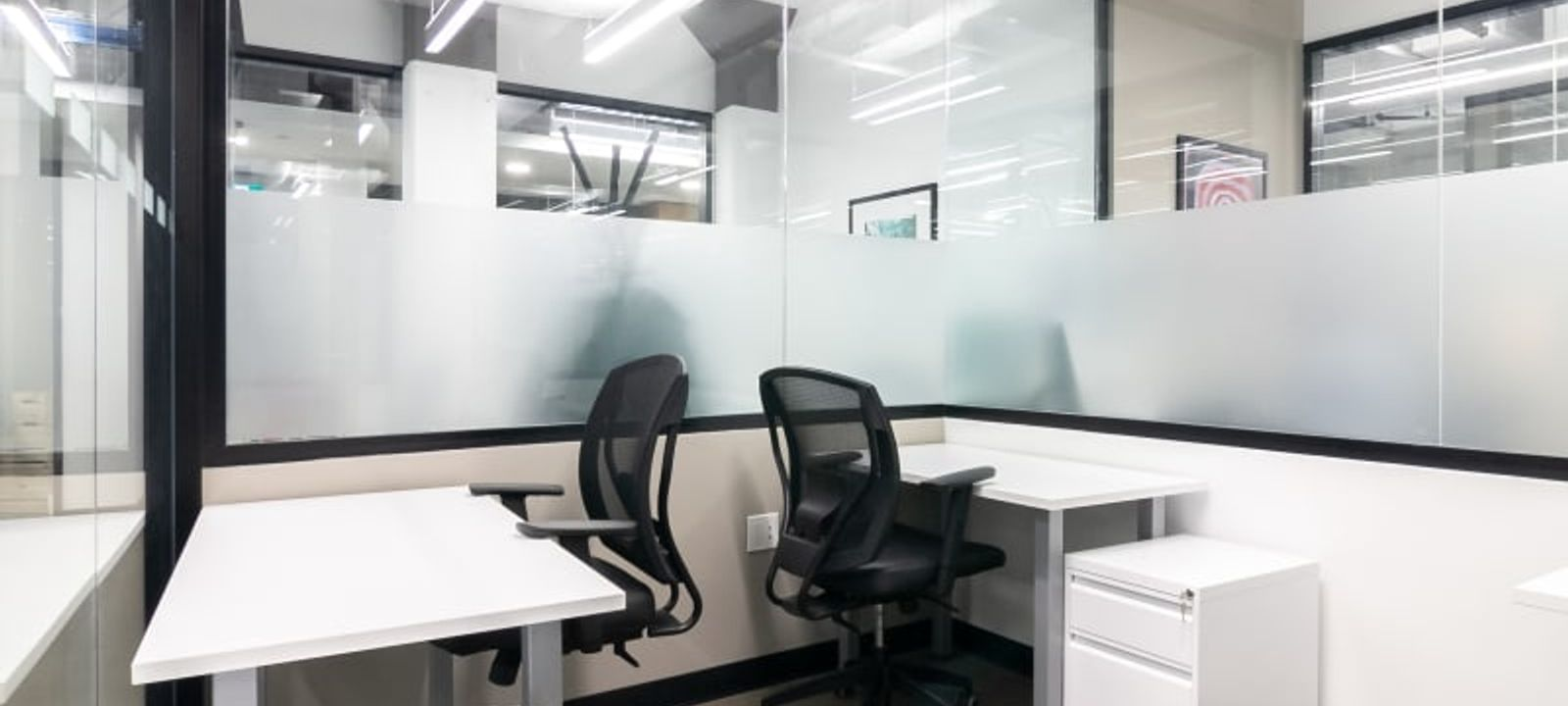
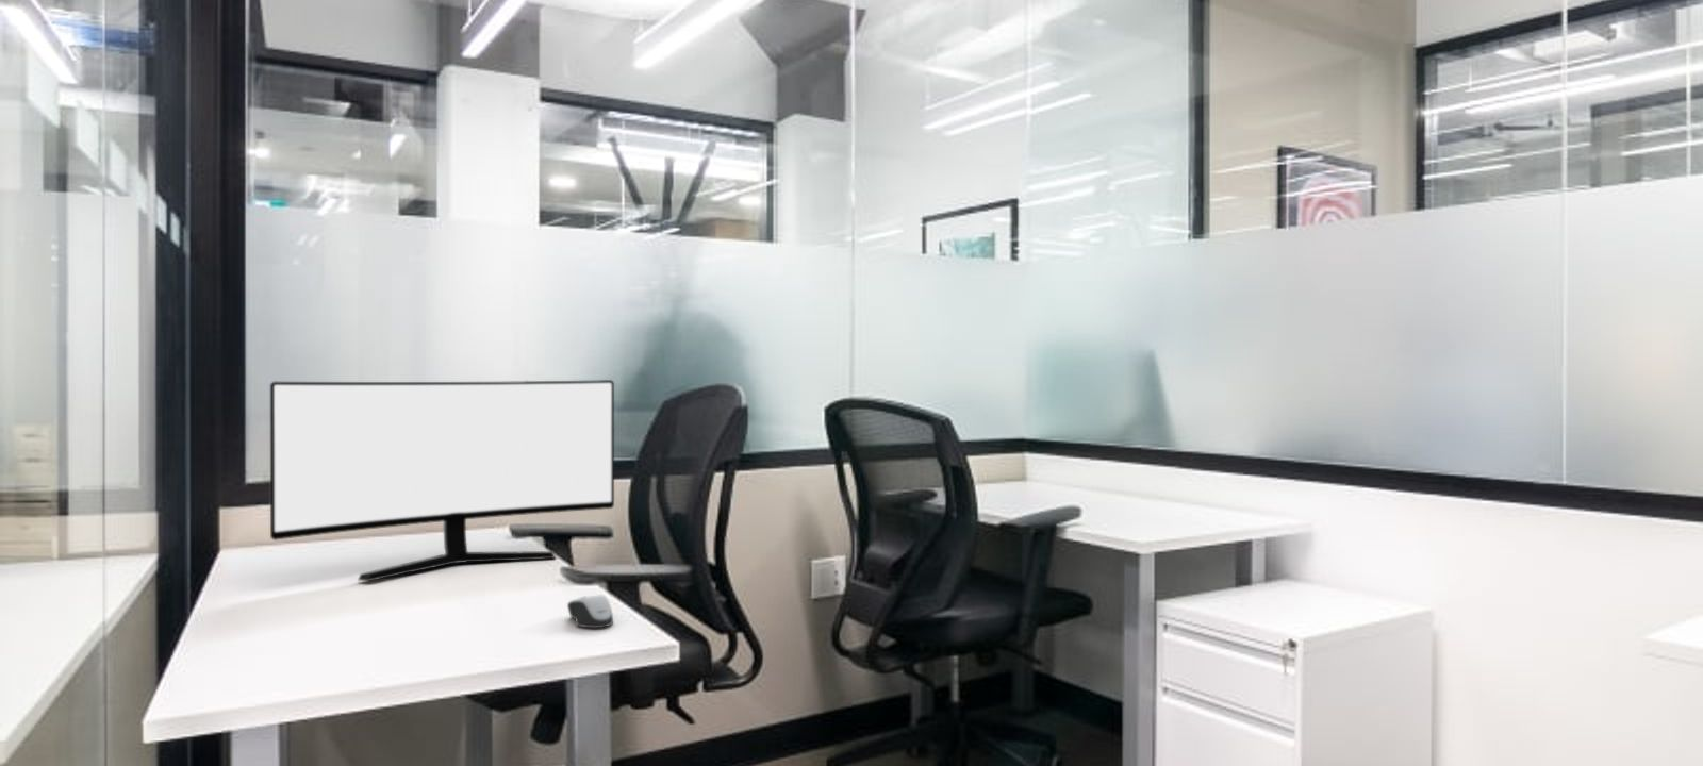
+ monitor (459, 472)
+ computer mouse (590, 608)
